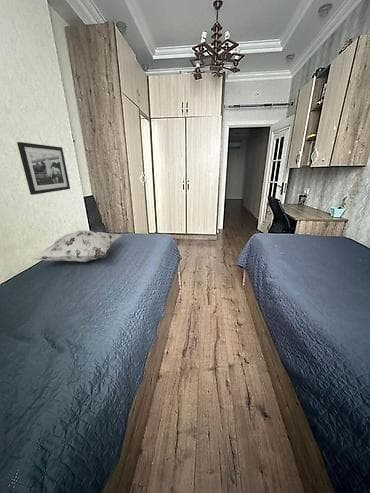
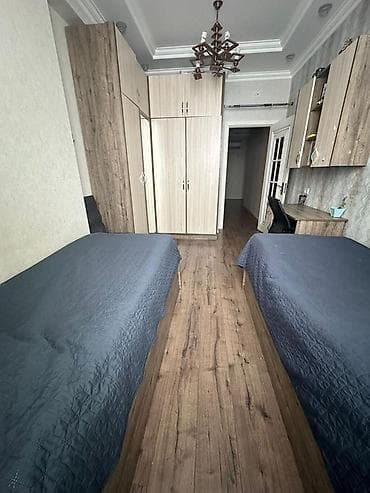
- picture frame (47, 169)
- decorative pillow (83, 245)
